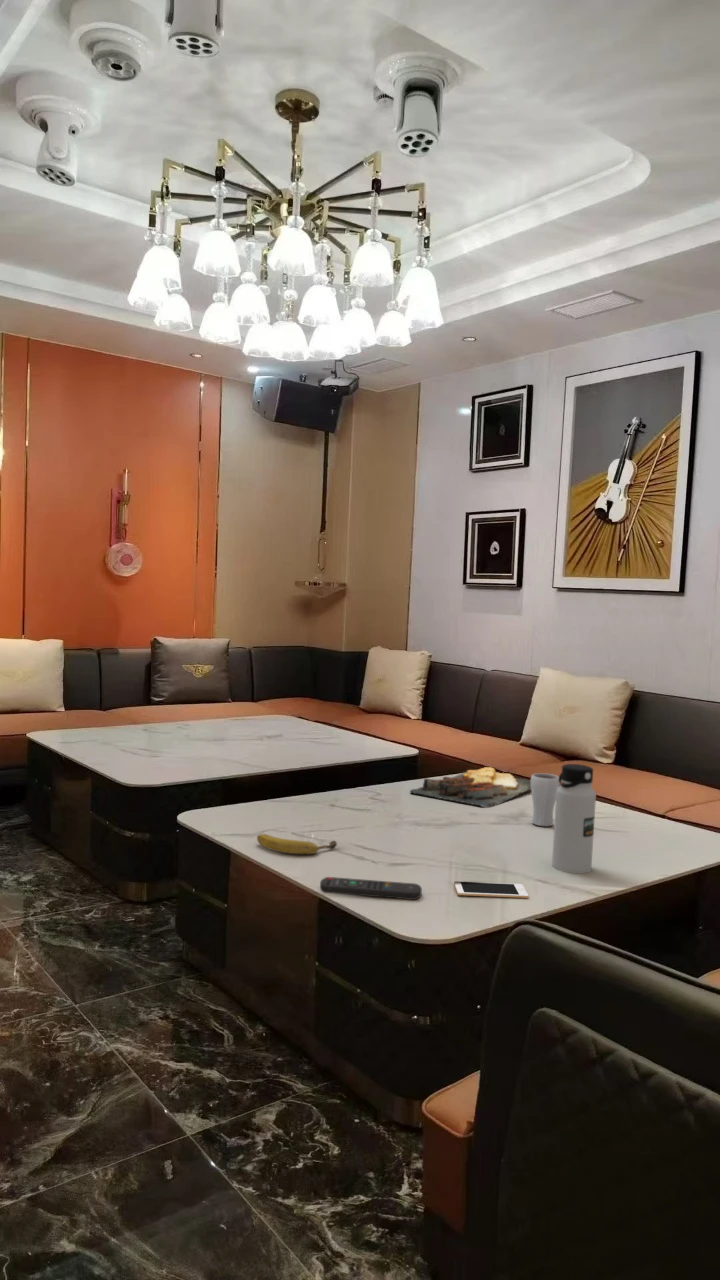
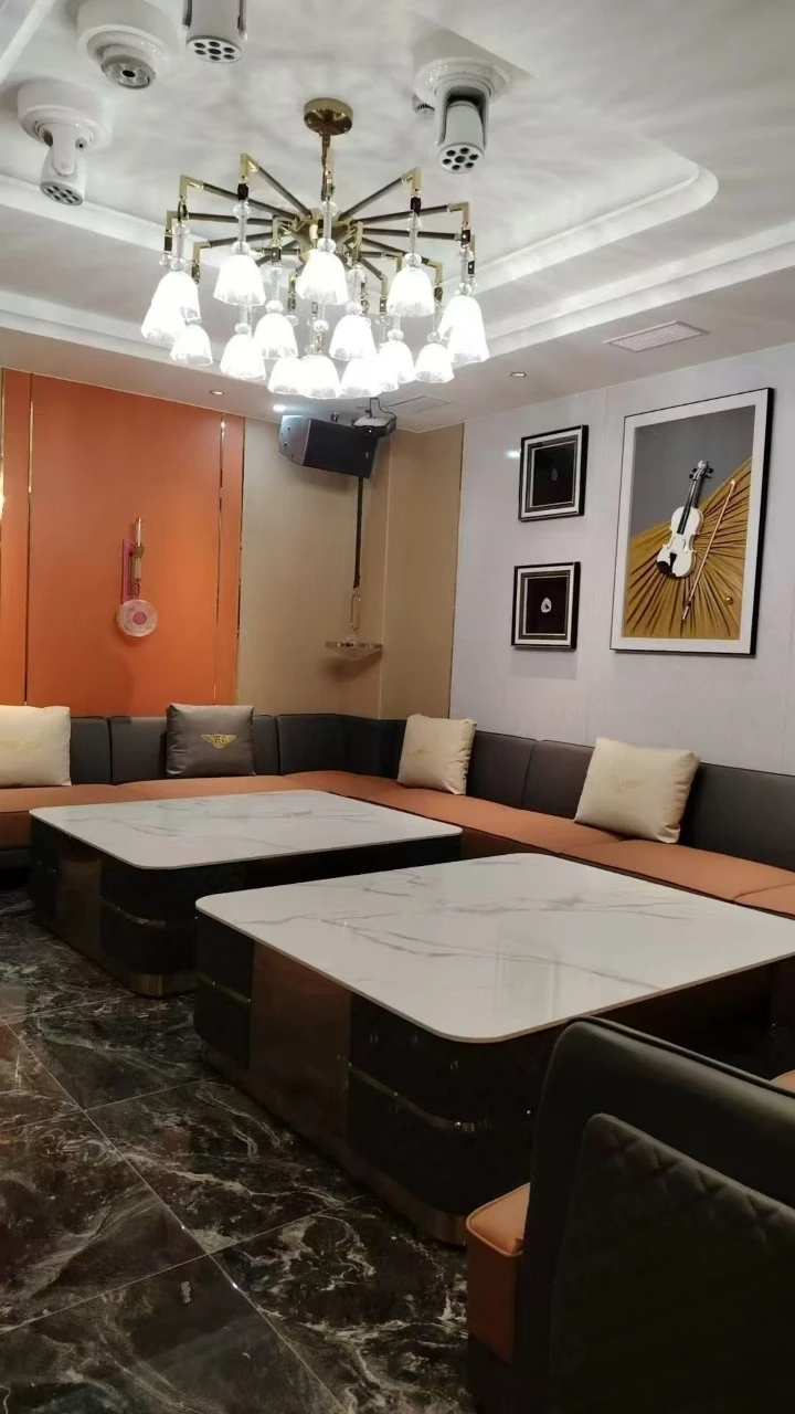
- remote control (370, 887)
- drinking glass (543, 800)
- food platter (476, 782)
- water bottle (574, 817)
- fruit (292, 841)
- cell phone (490, 889)
